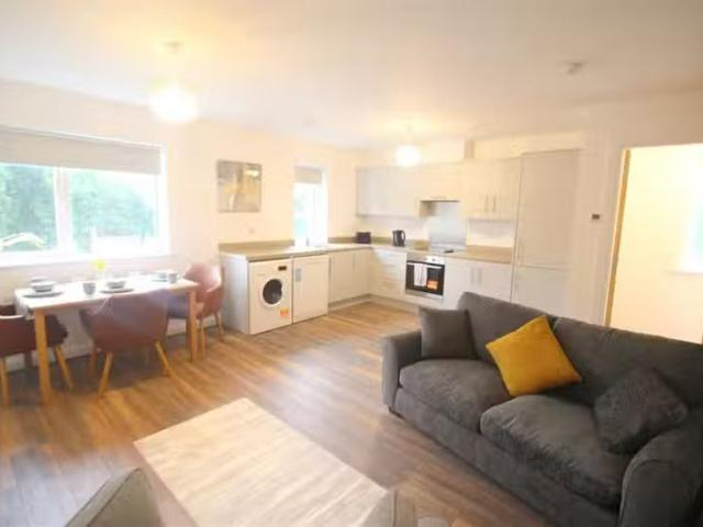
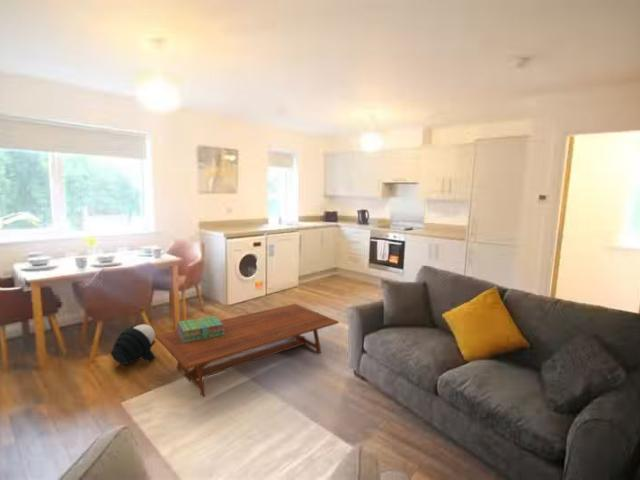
+ stack of books (200, 327)
+ coffee table (253, 344)
+ helmet (133, 342)
